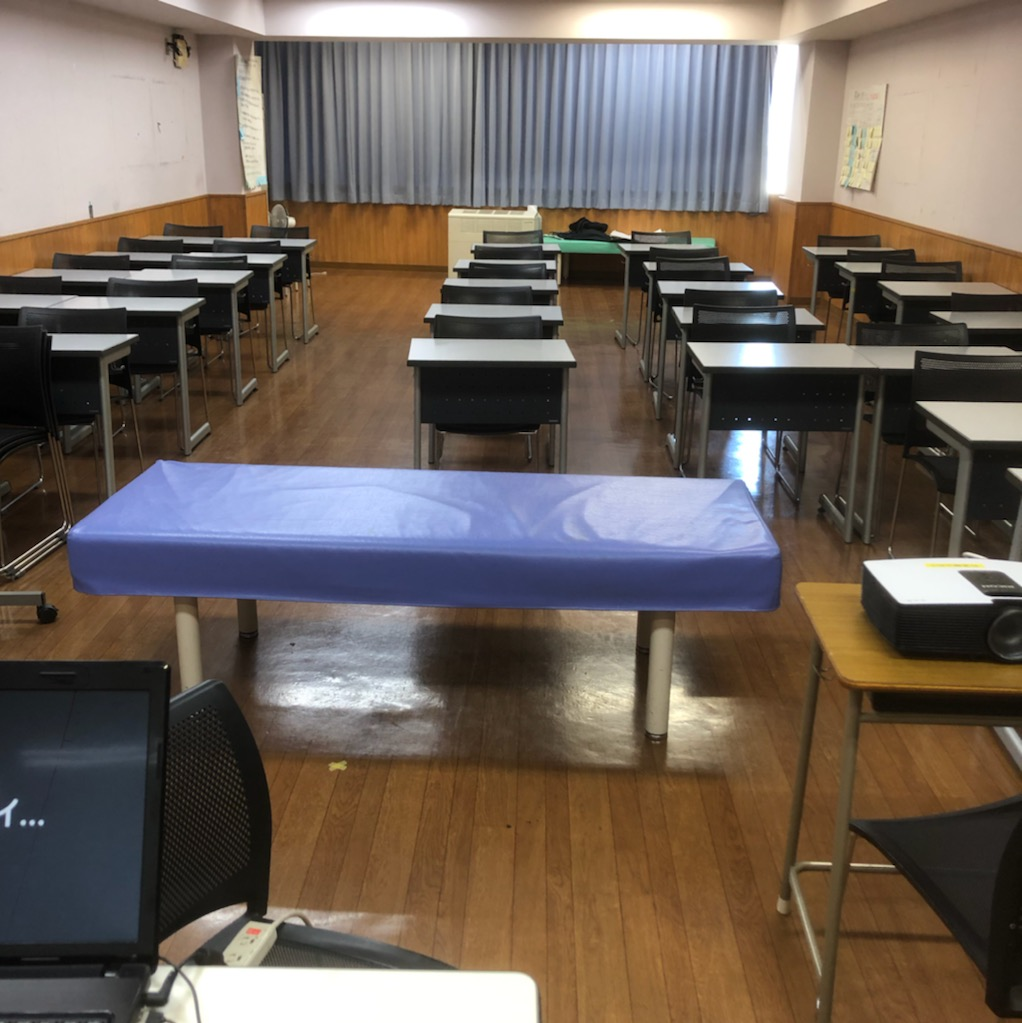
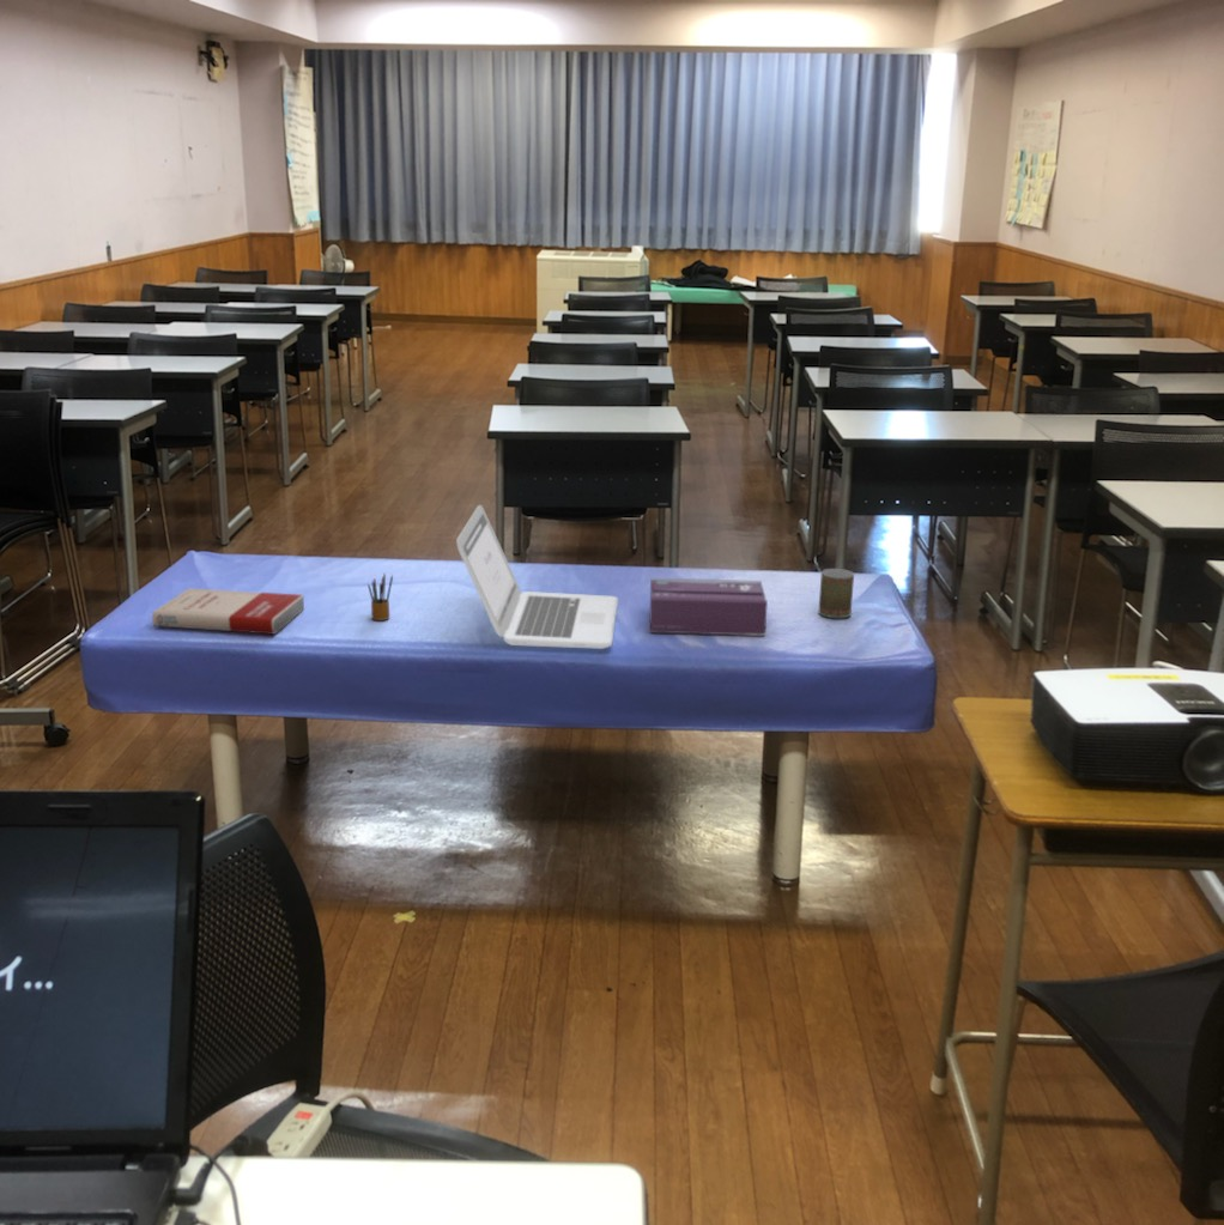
+ laptop (535, 592)
+ book (230, 611)
+ pencil box (380, 596)
+ mug (834, 590)
+ tissue box (707, 605)
